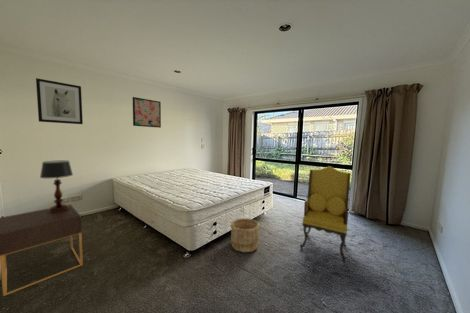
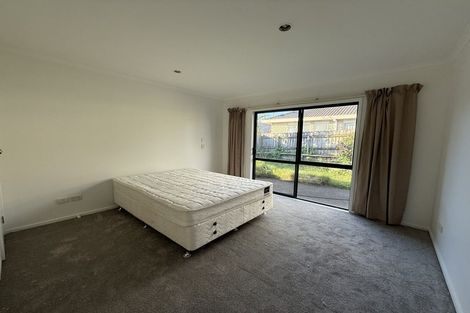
- wall art (60, 103)
- table lamp (57, 185)
- nightstand (42, 242)
- wooden bucket (244, 234)
- wall art (147, 113)
- armchair (326, 207)
